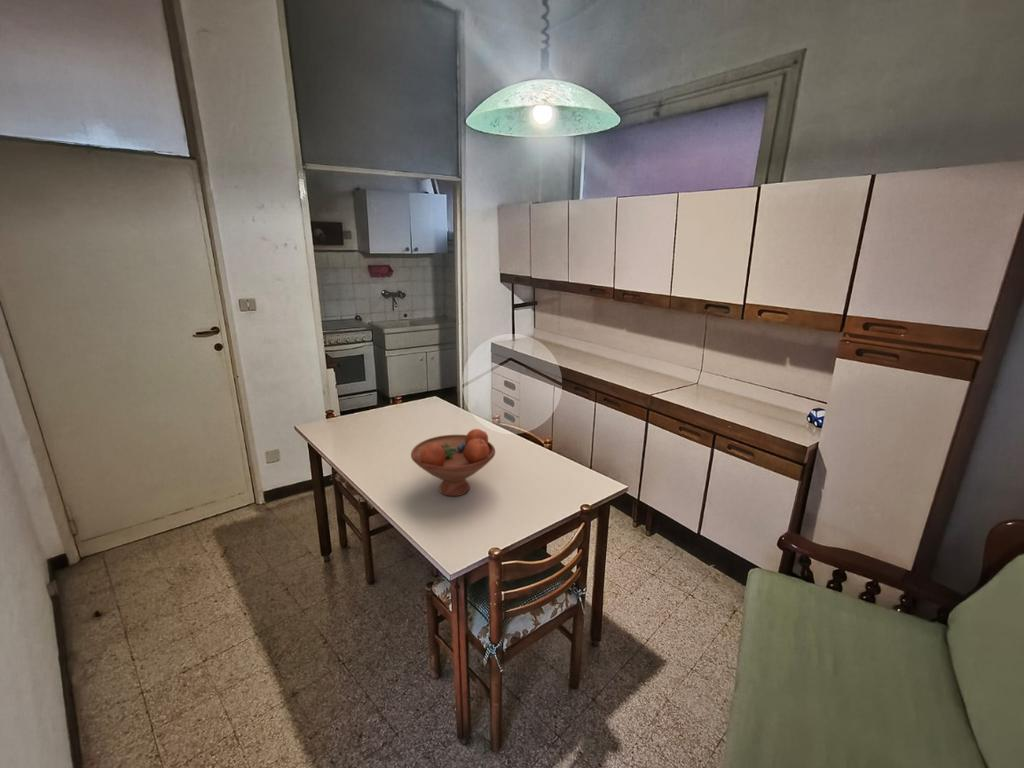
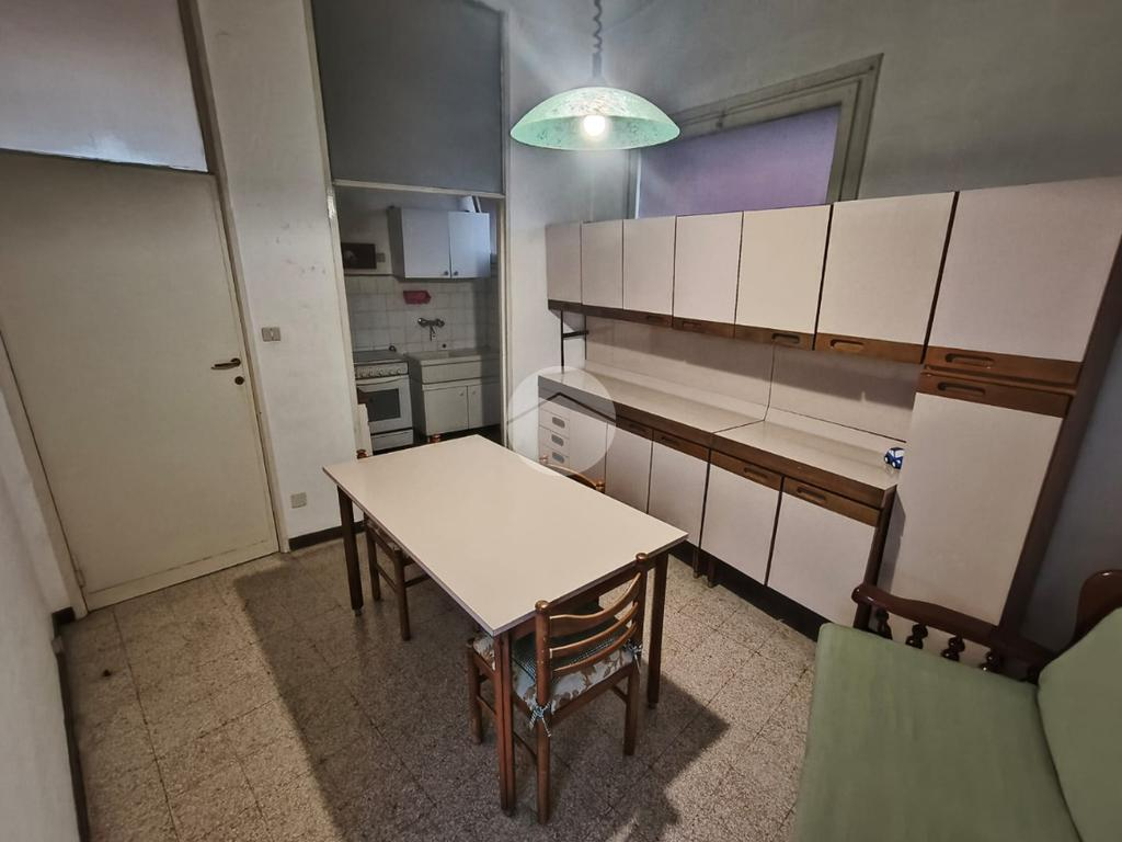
- fruit bowl (453, 462)
